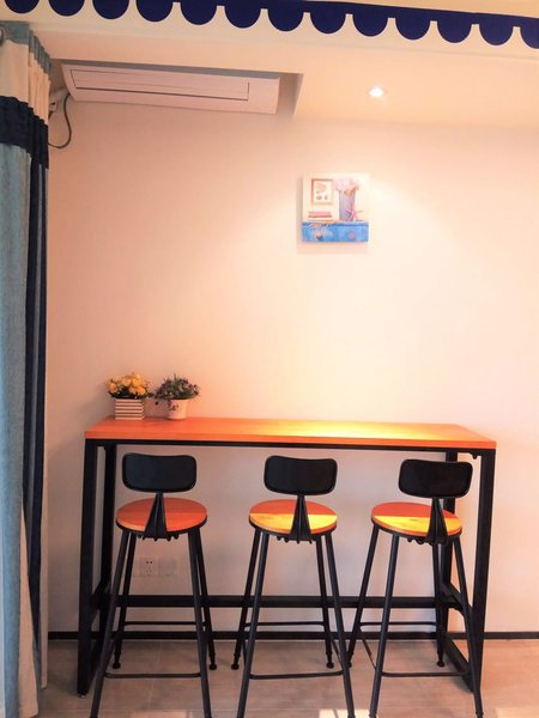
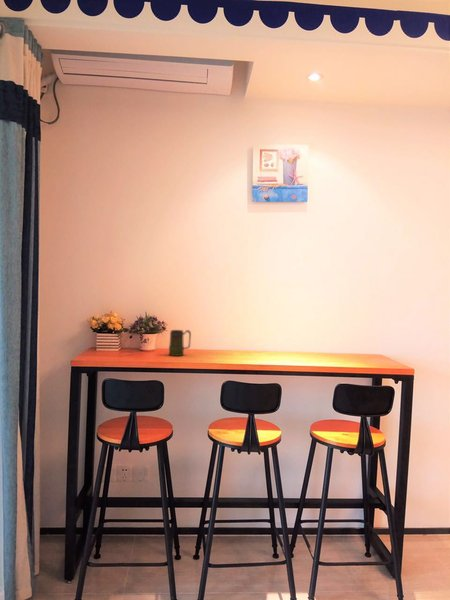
+ mug (179, 342)
